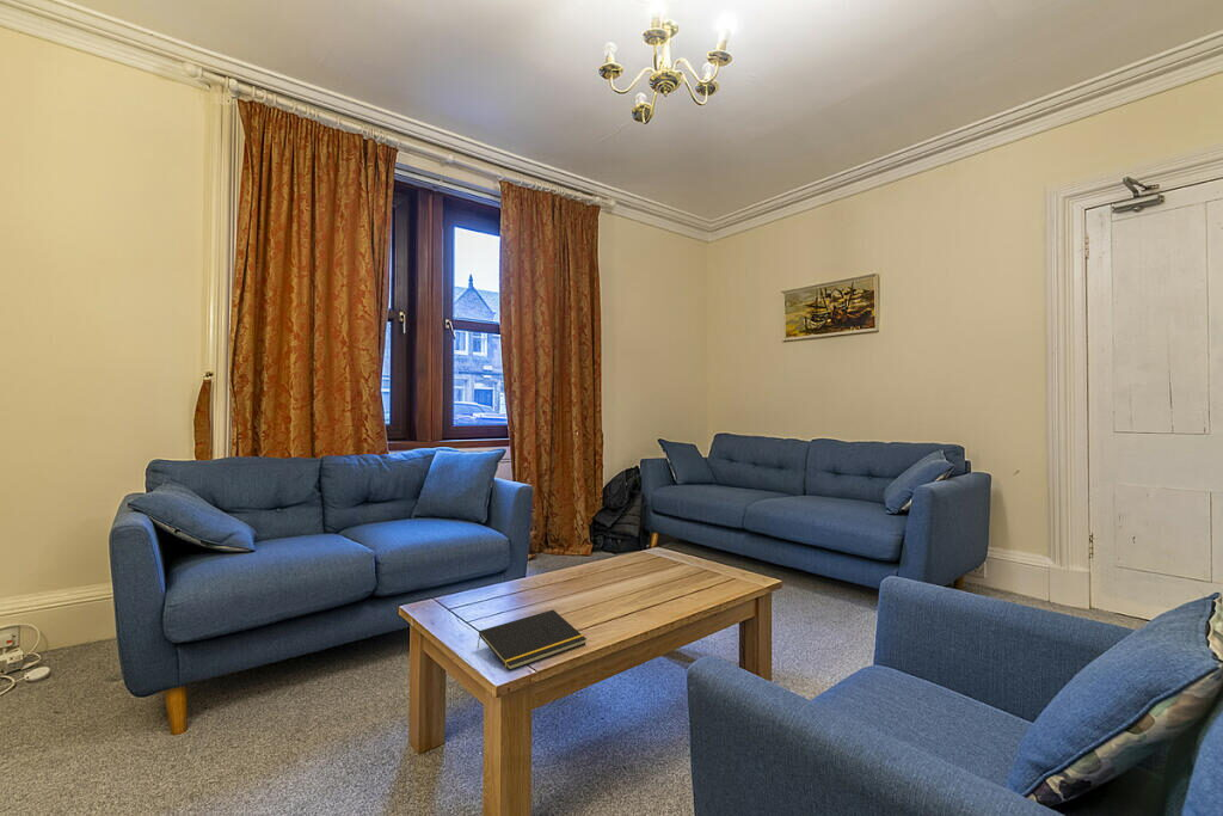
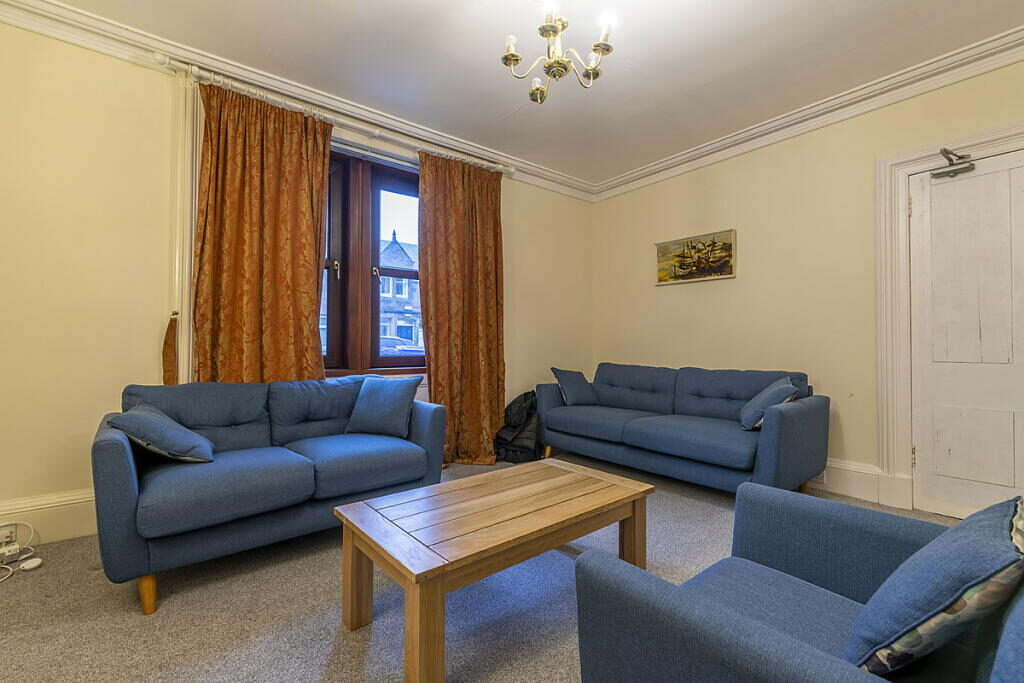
- notepad (533, 637)
